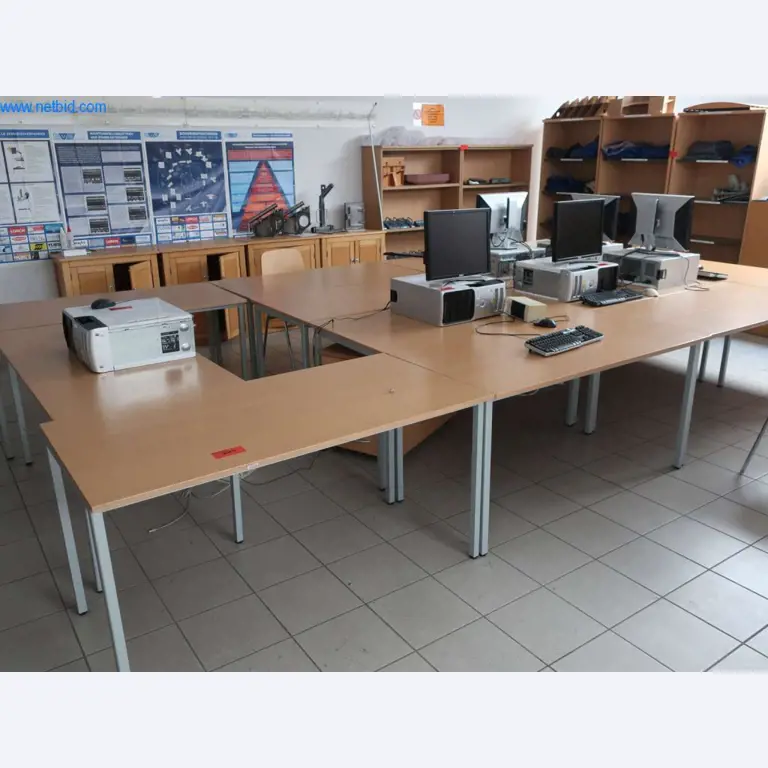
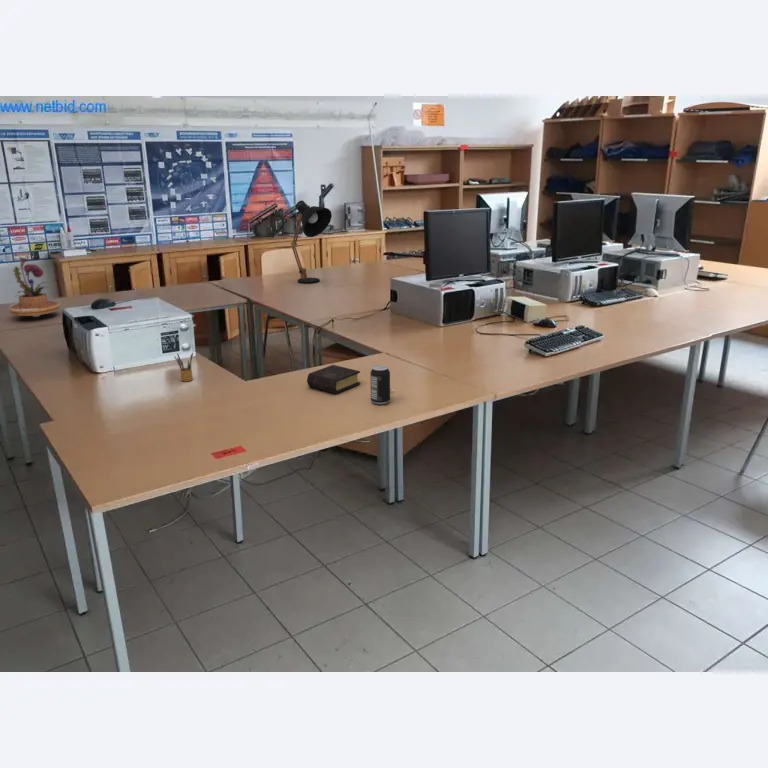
+ desk lamp (307, 236)
+ potted plant (30, 282)
+ book (333, 379)
+ pencil box (186, 368)
+ beverage can (380, 384)
